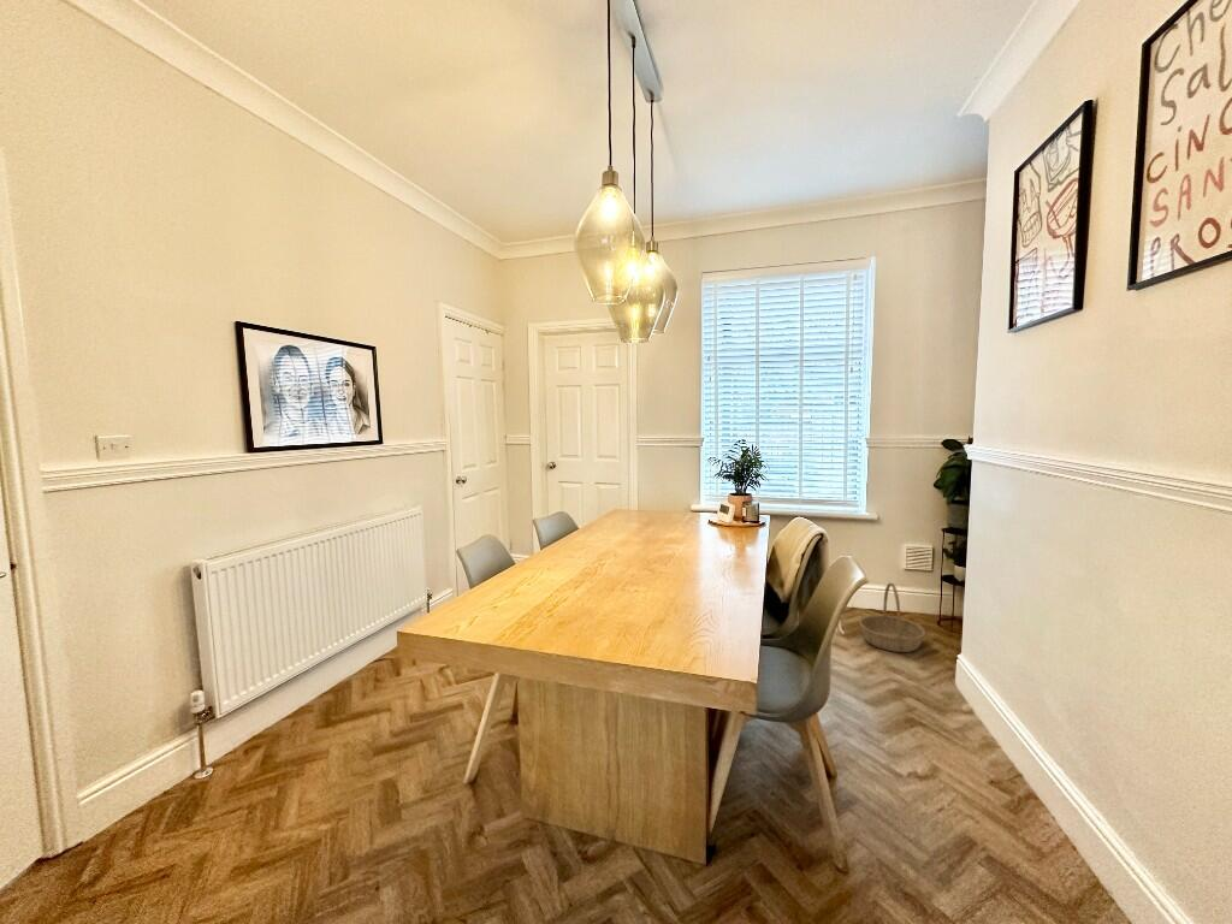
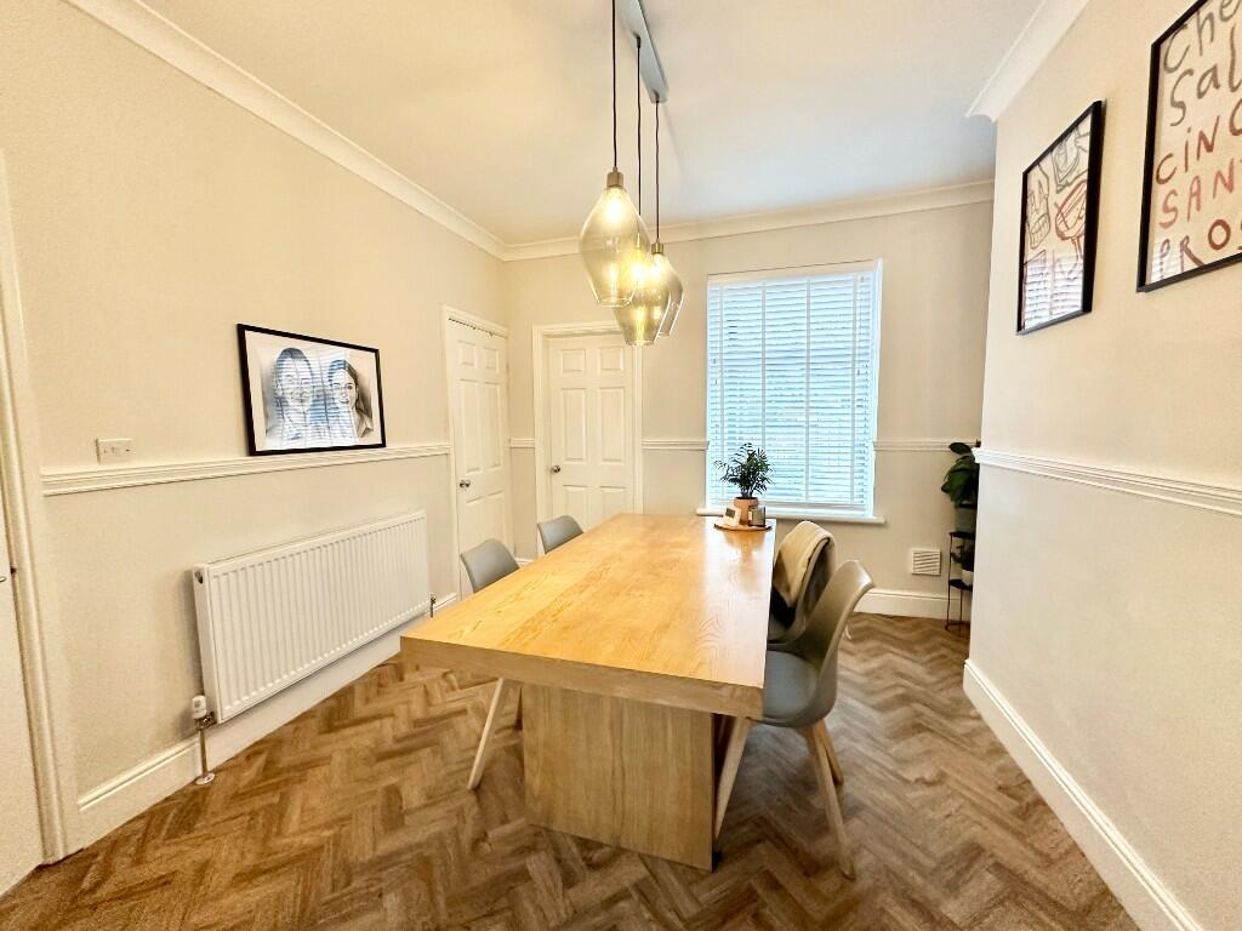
- basket (892, 616)
